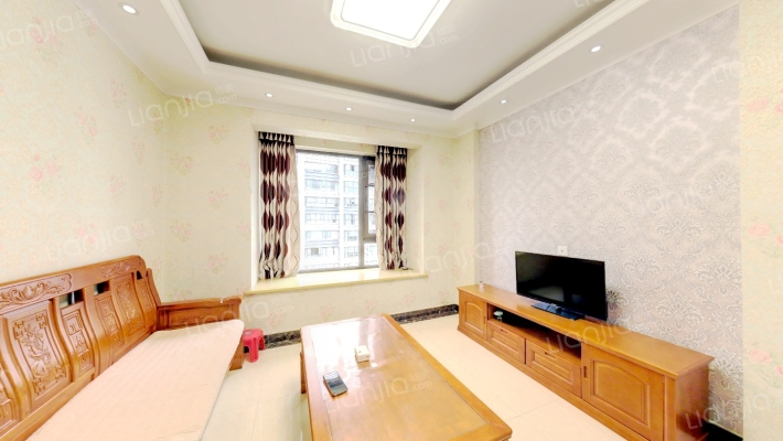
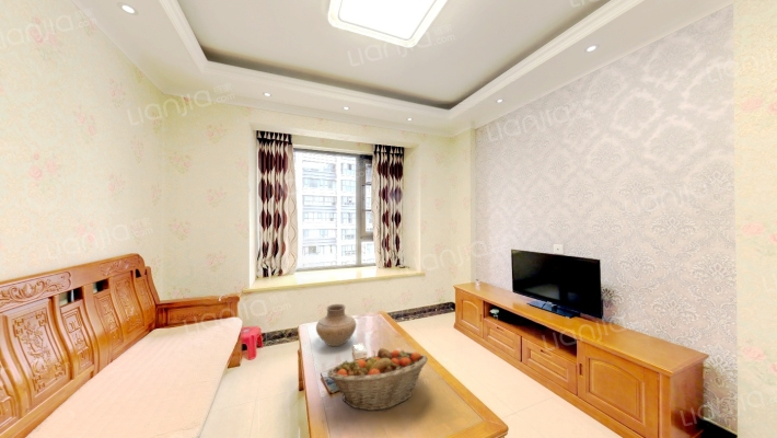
+ fruit basket (379, 372)
+ vase (336, 324)
